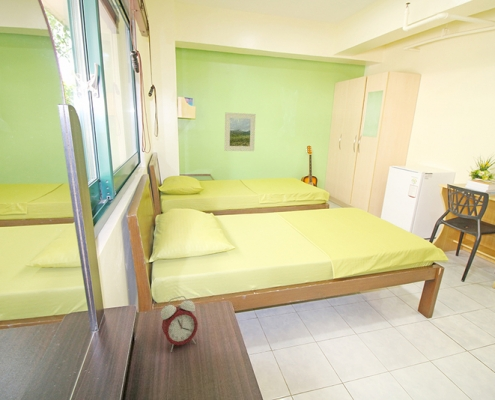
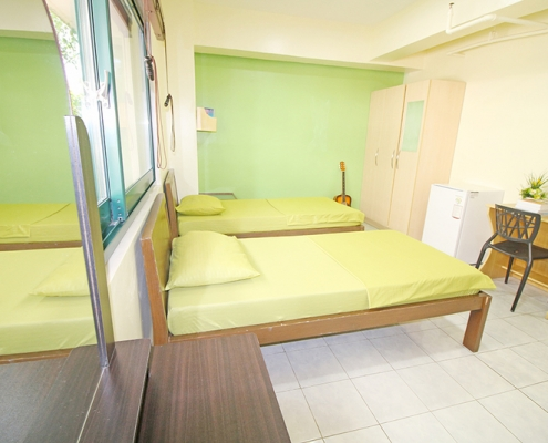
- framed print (240, 132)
- alarm clock (179, 321)
